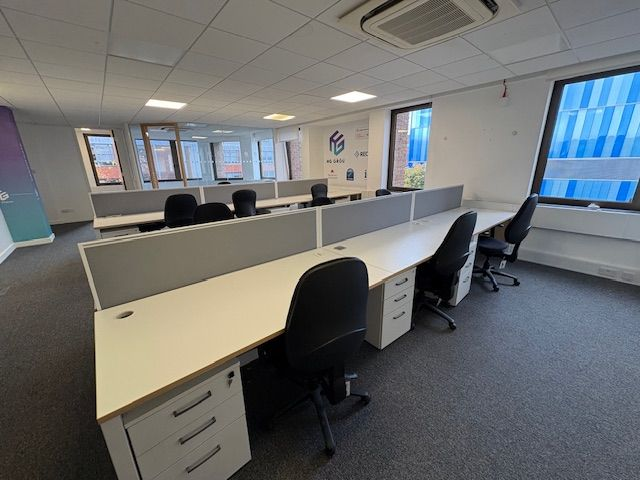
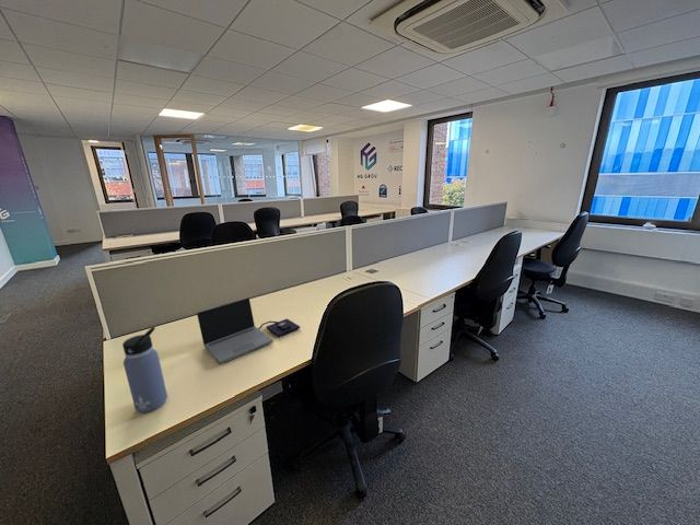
+ laptop computer (252, 322)
+ water bottle (144, 368)
